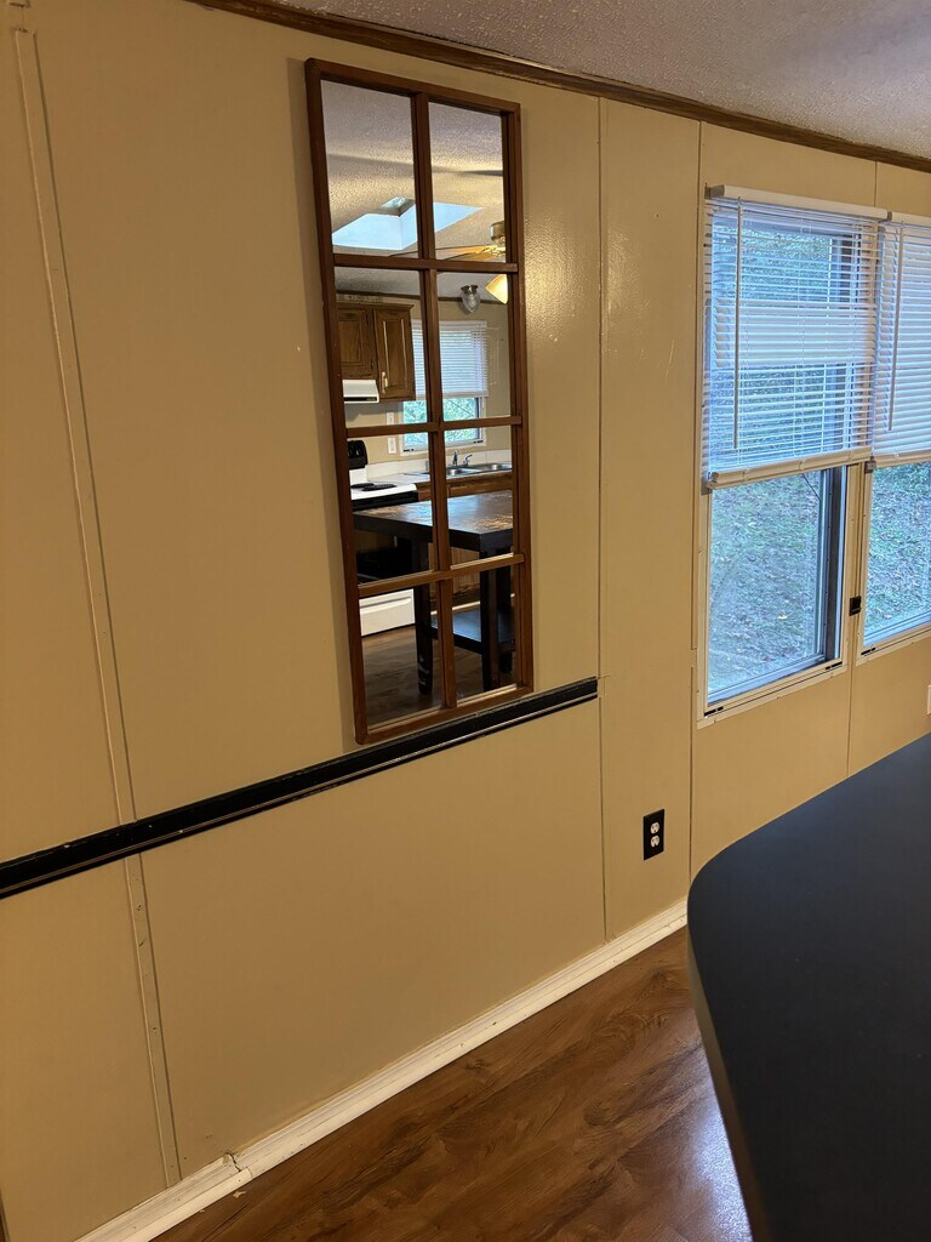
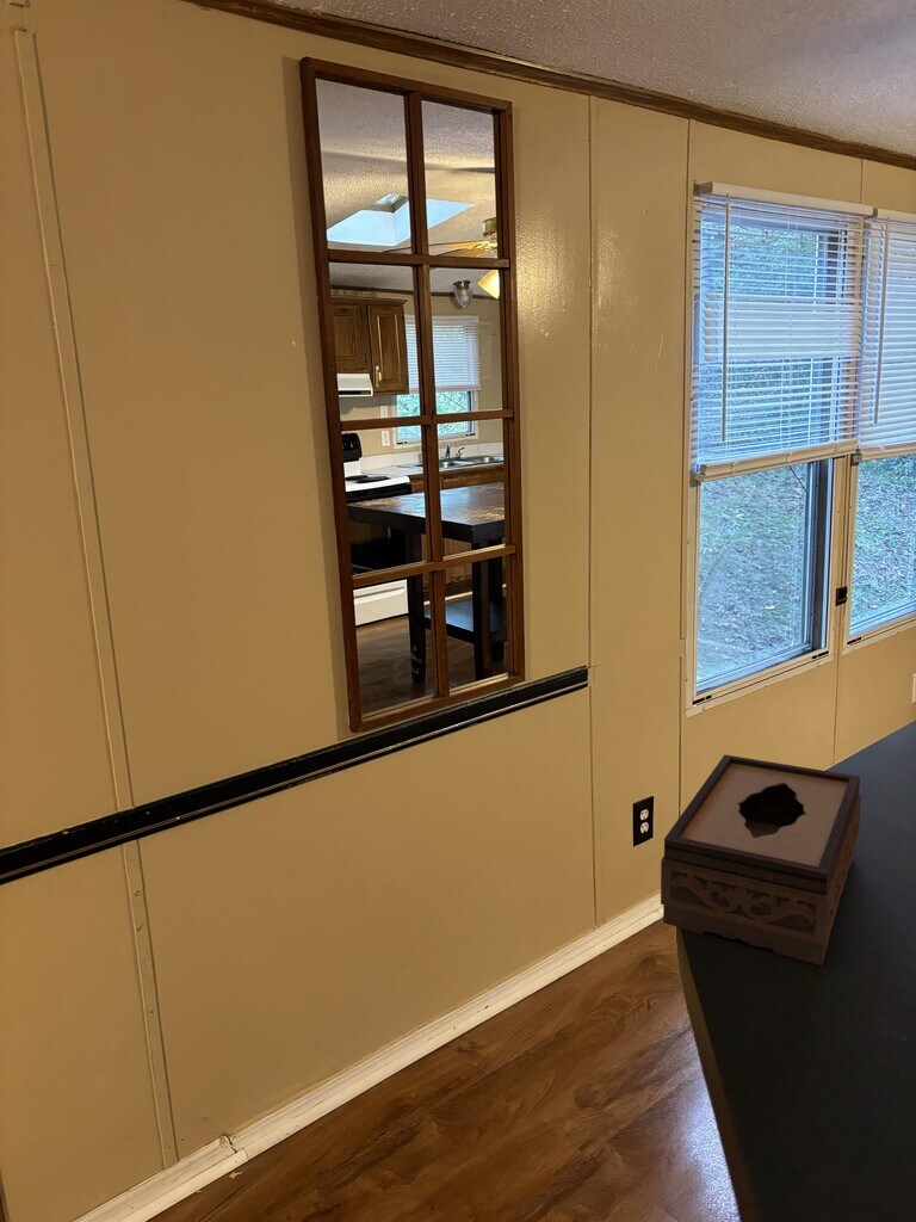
+ tissue box (766, 846)
